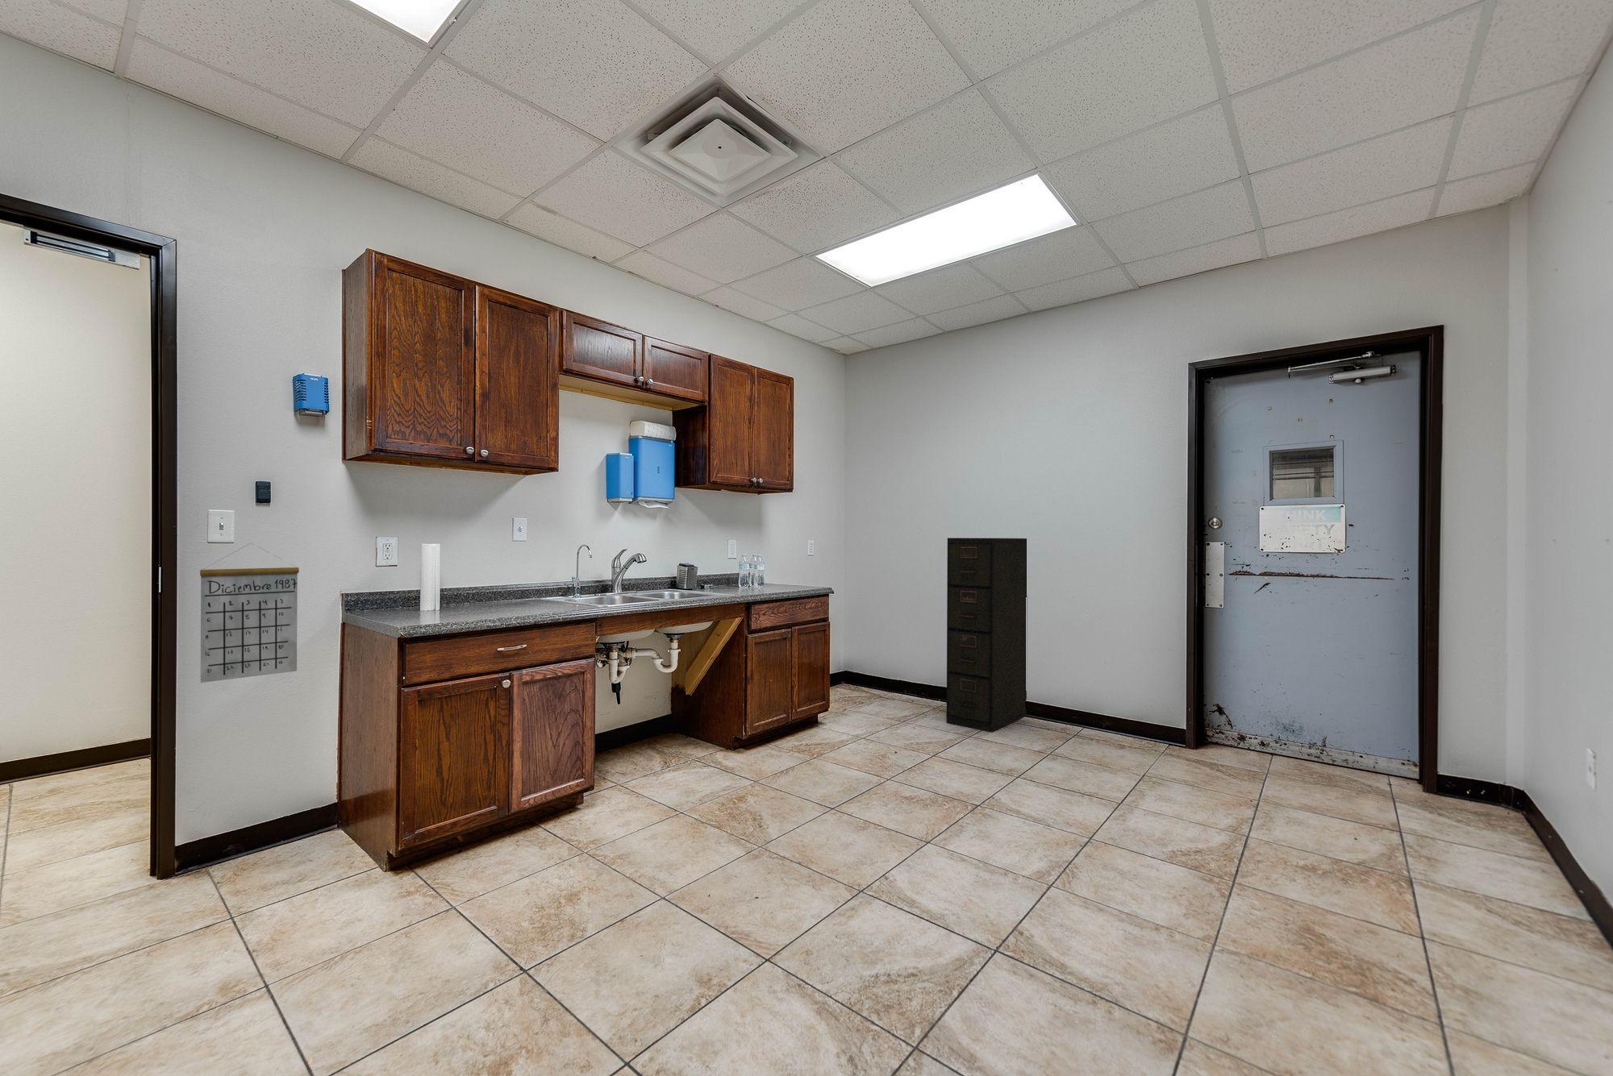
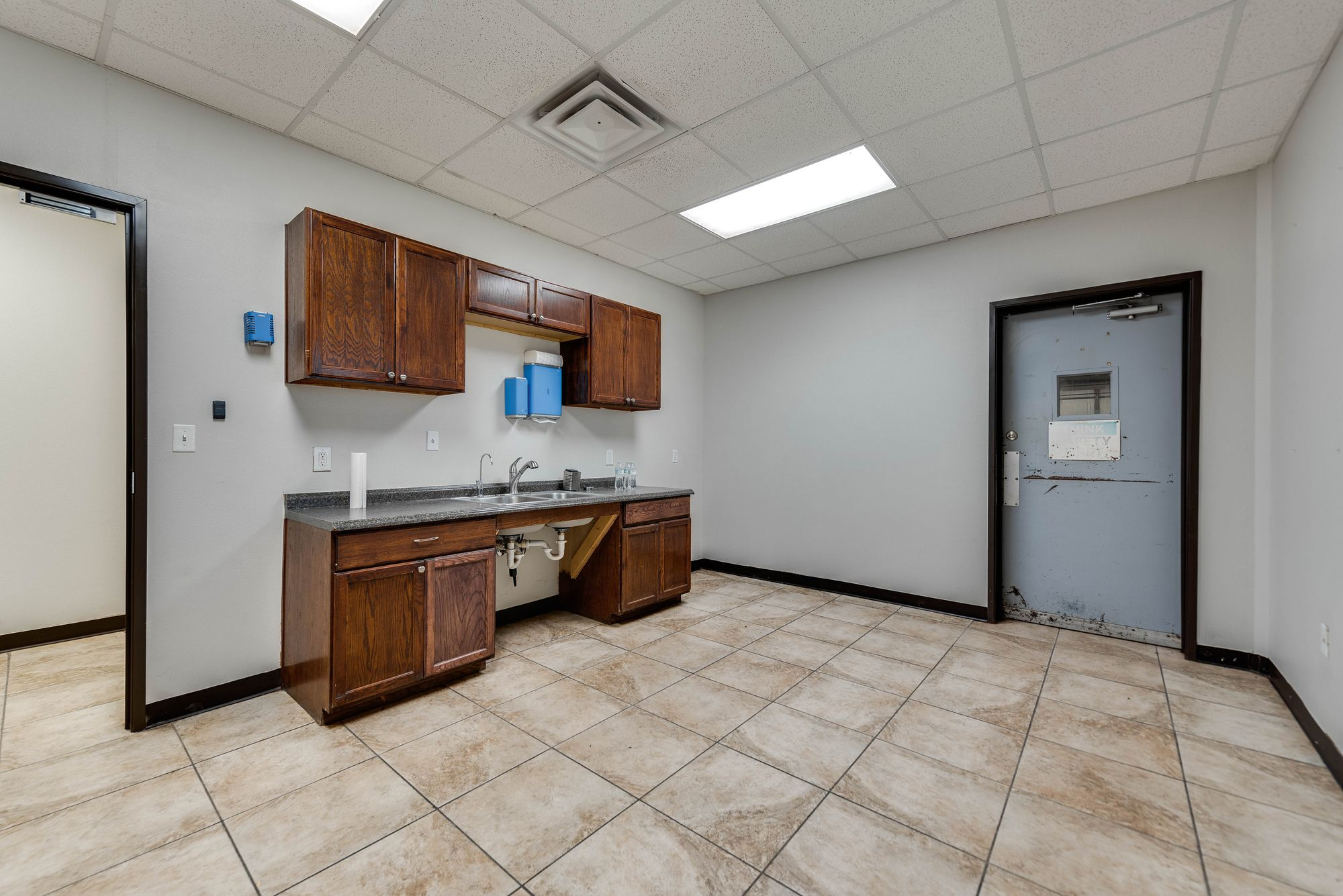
- calendar (251, 609)
- filing cabinet (986, 629)
